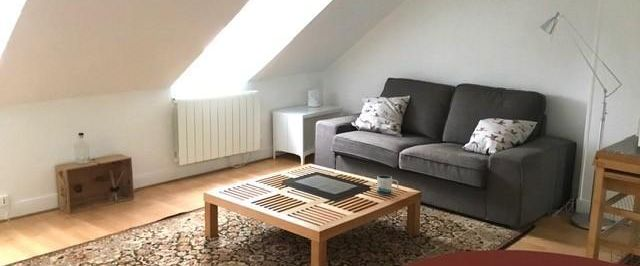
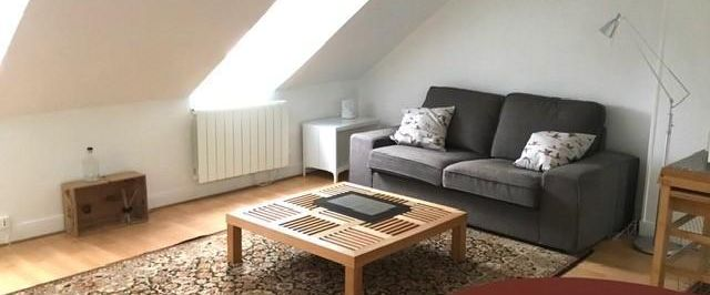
- mug (387, 185)
